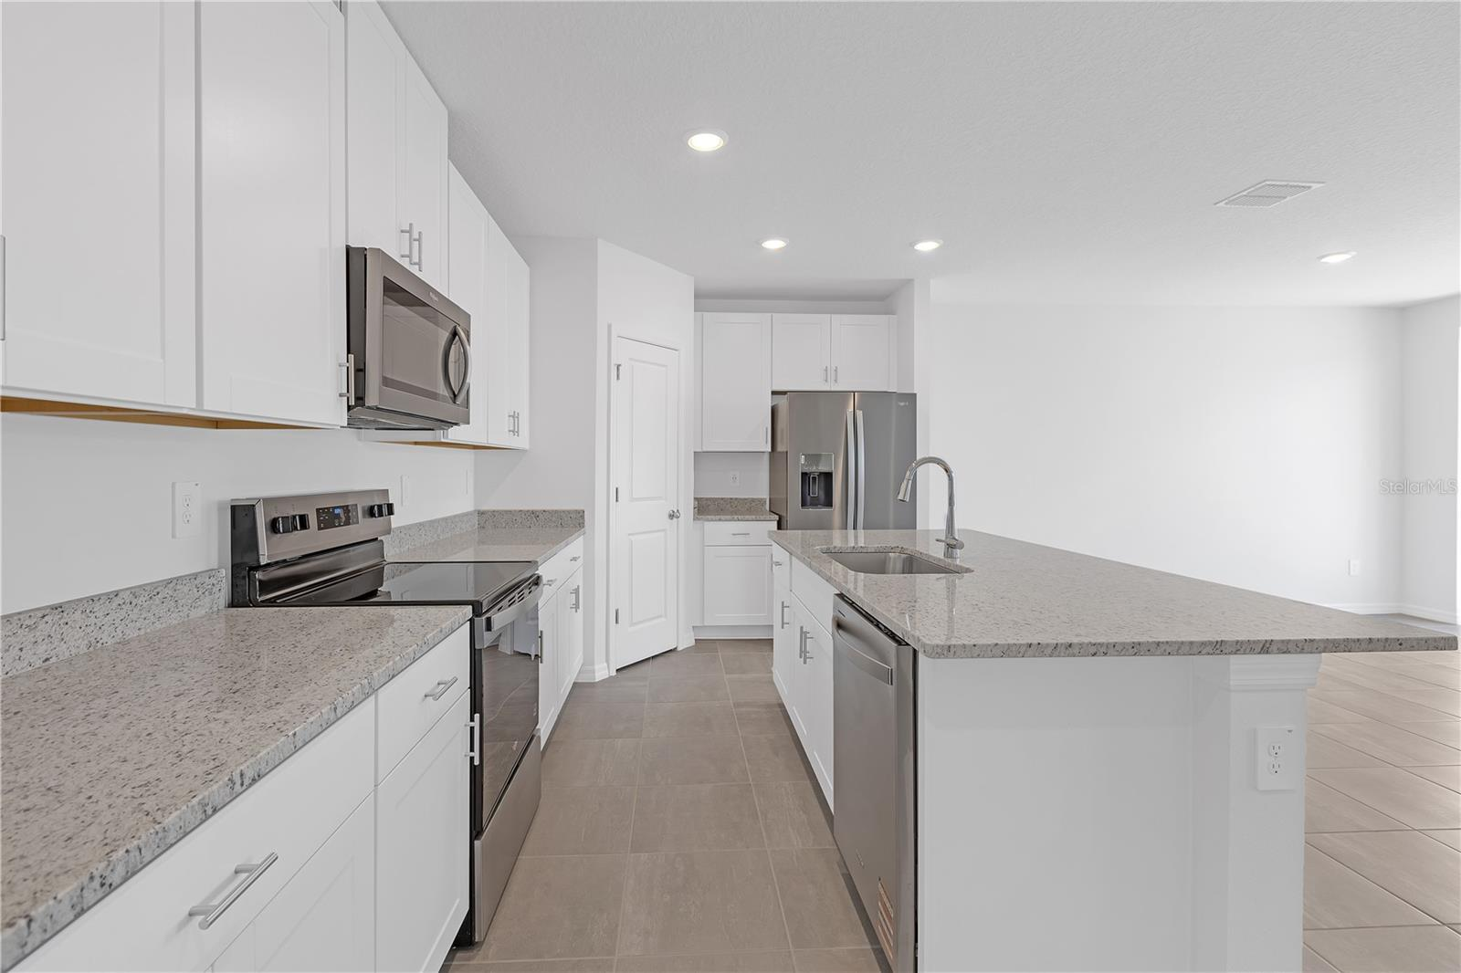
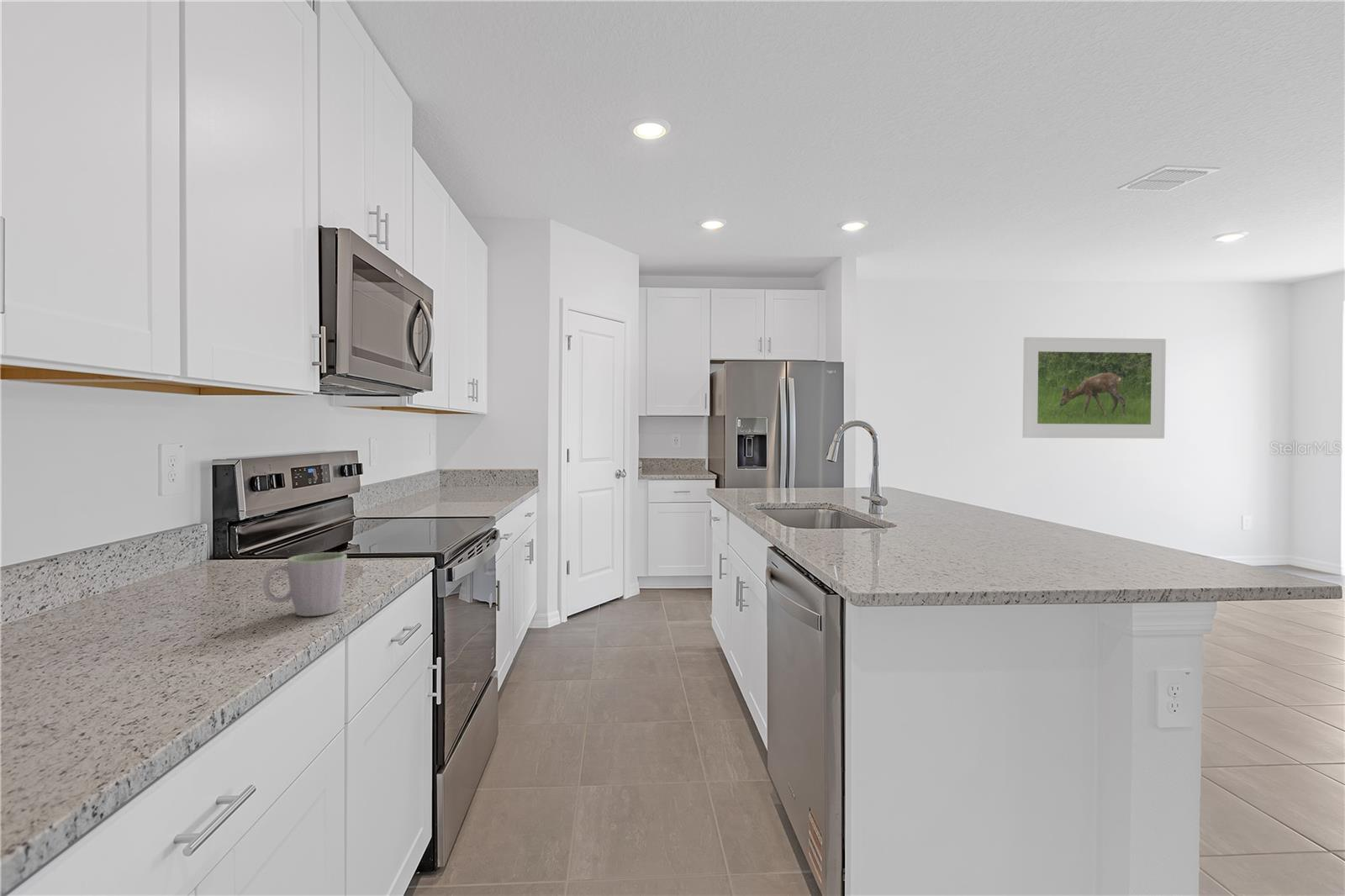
+ mug (306, 585)
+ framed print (1094, 387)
